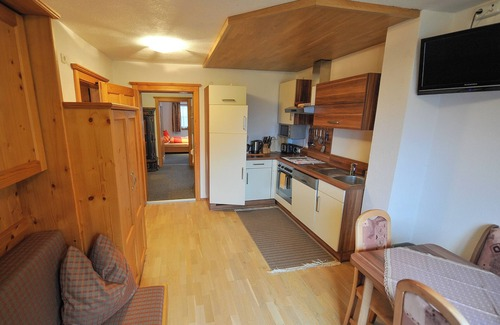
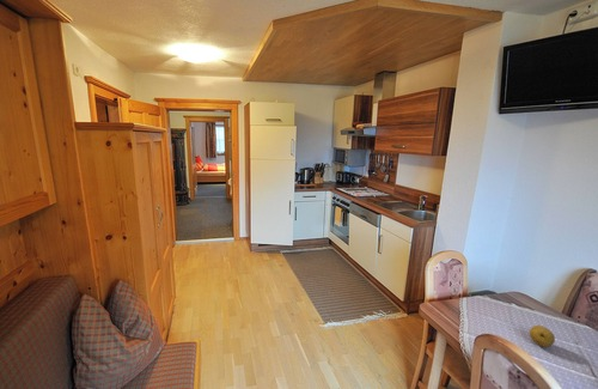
+ fruit (541, 335)
